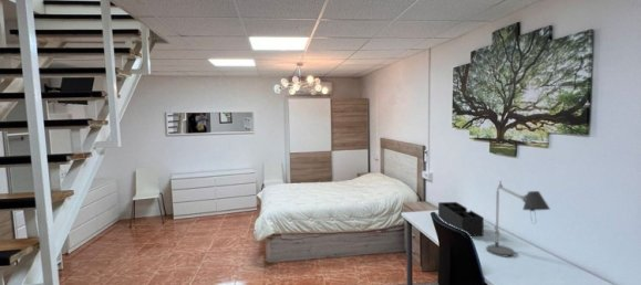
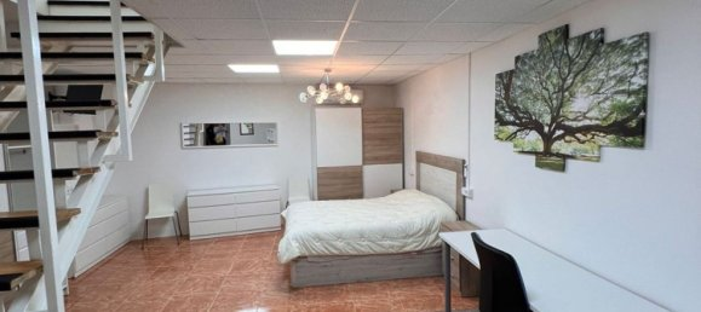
- desk lamp (531, 222)
- desk organizer (458, 217)
